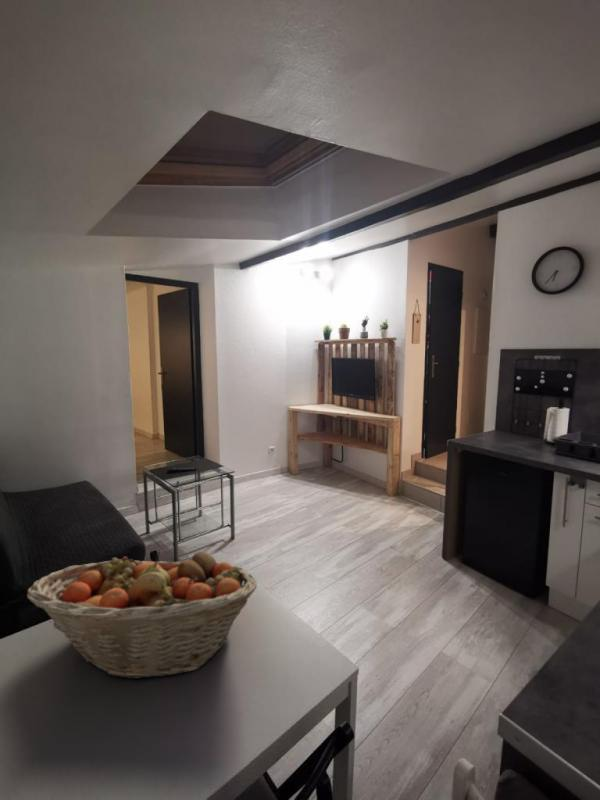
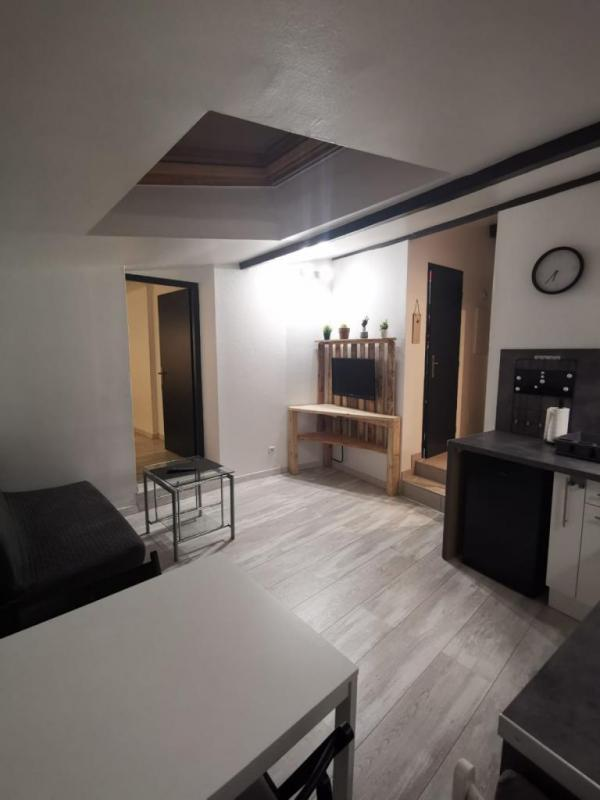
- fruit basket (150, 597)
